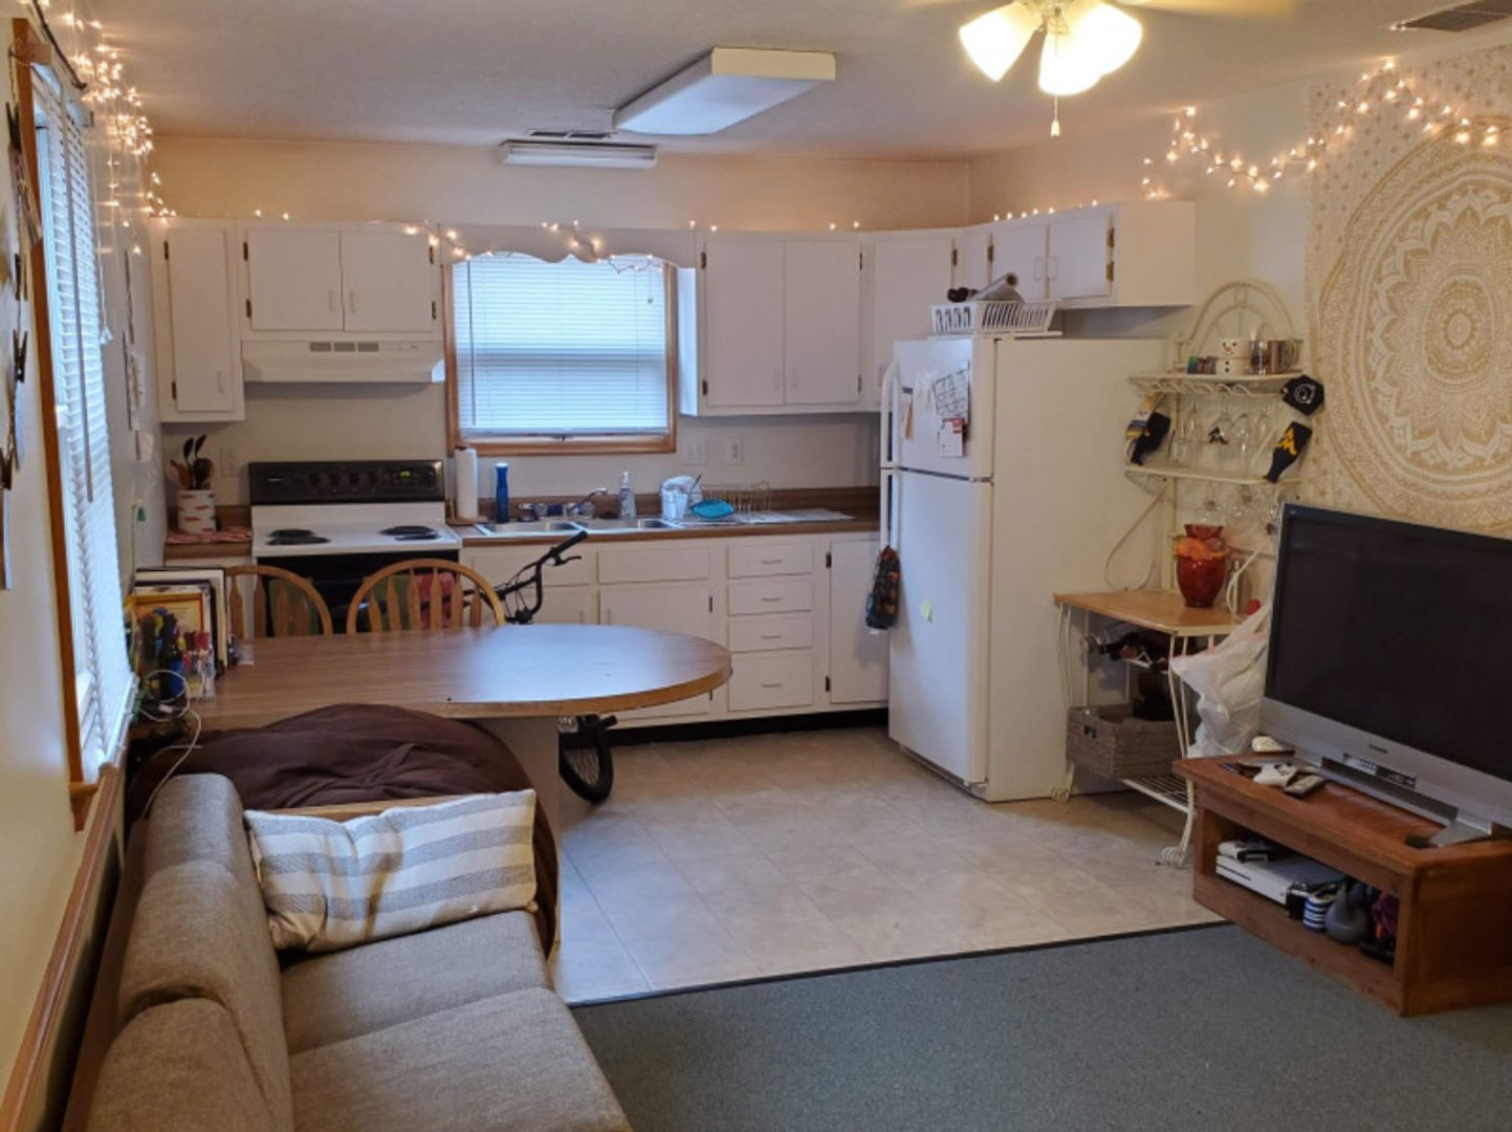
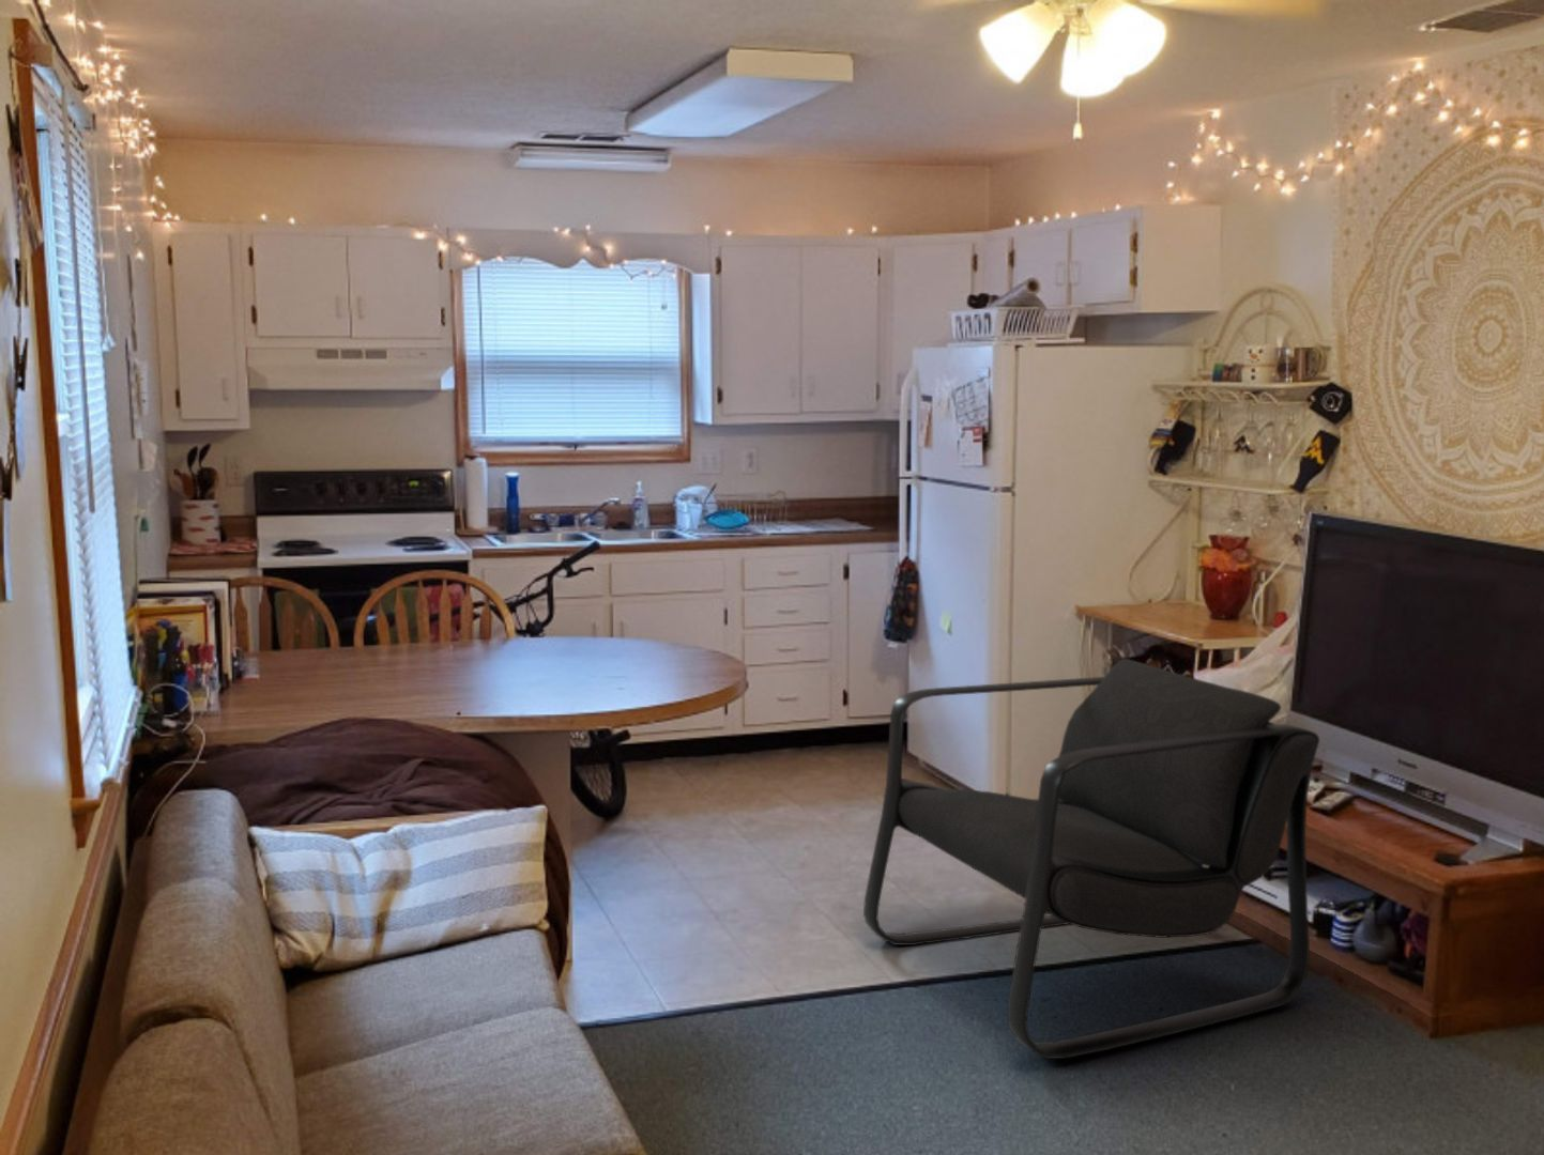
+ armchair (1084, 831)
